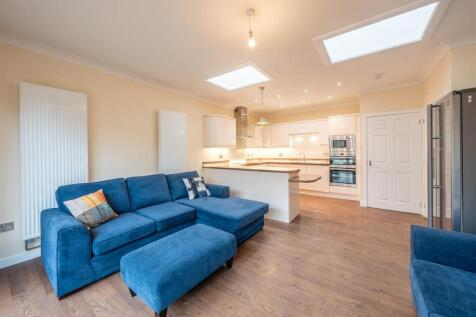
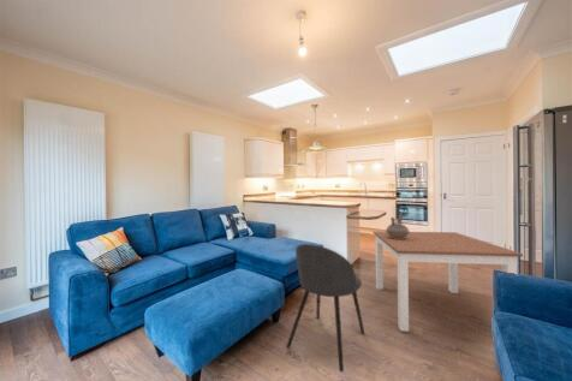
+ vessel (397, 226)
+ dining chair (327, 288)
+ dining table (431, 261)
